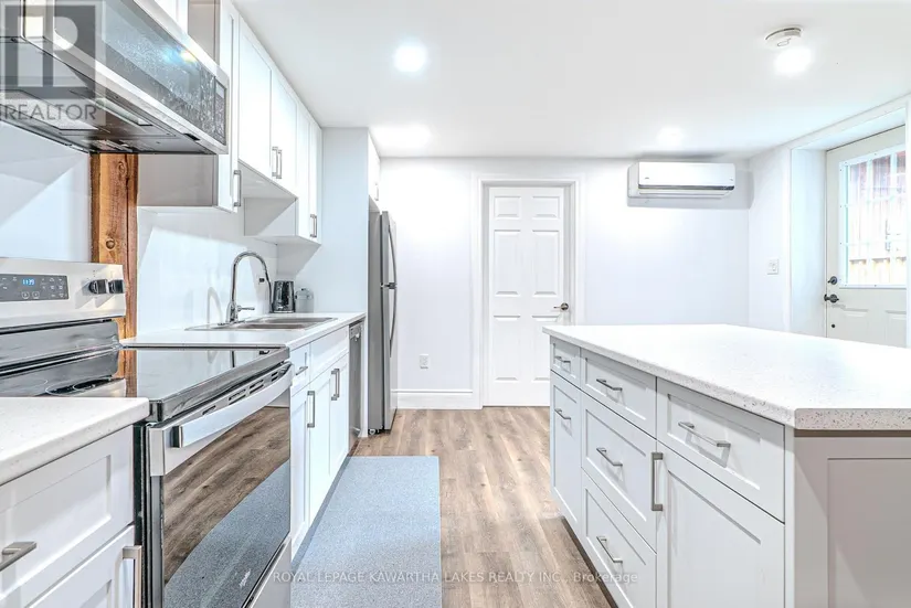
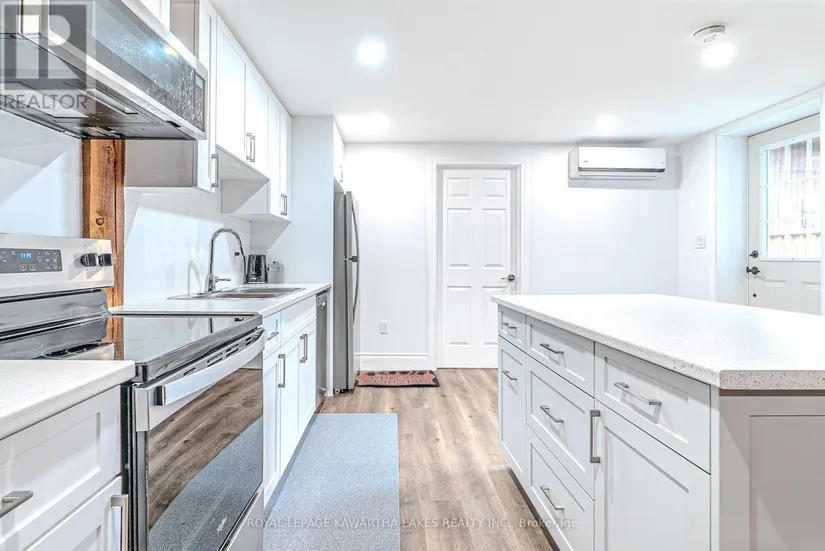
+ text sign (396, 376)
